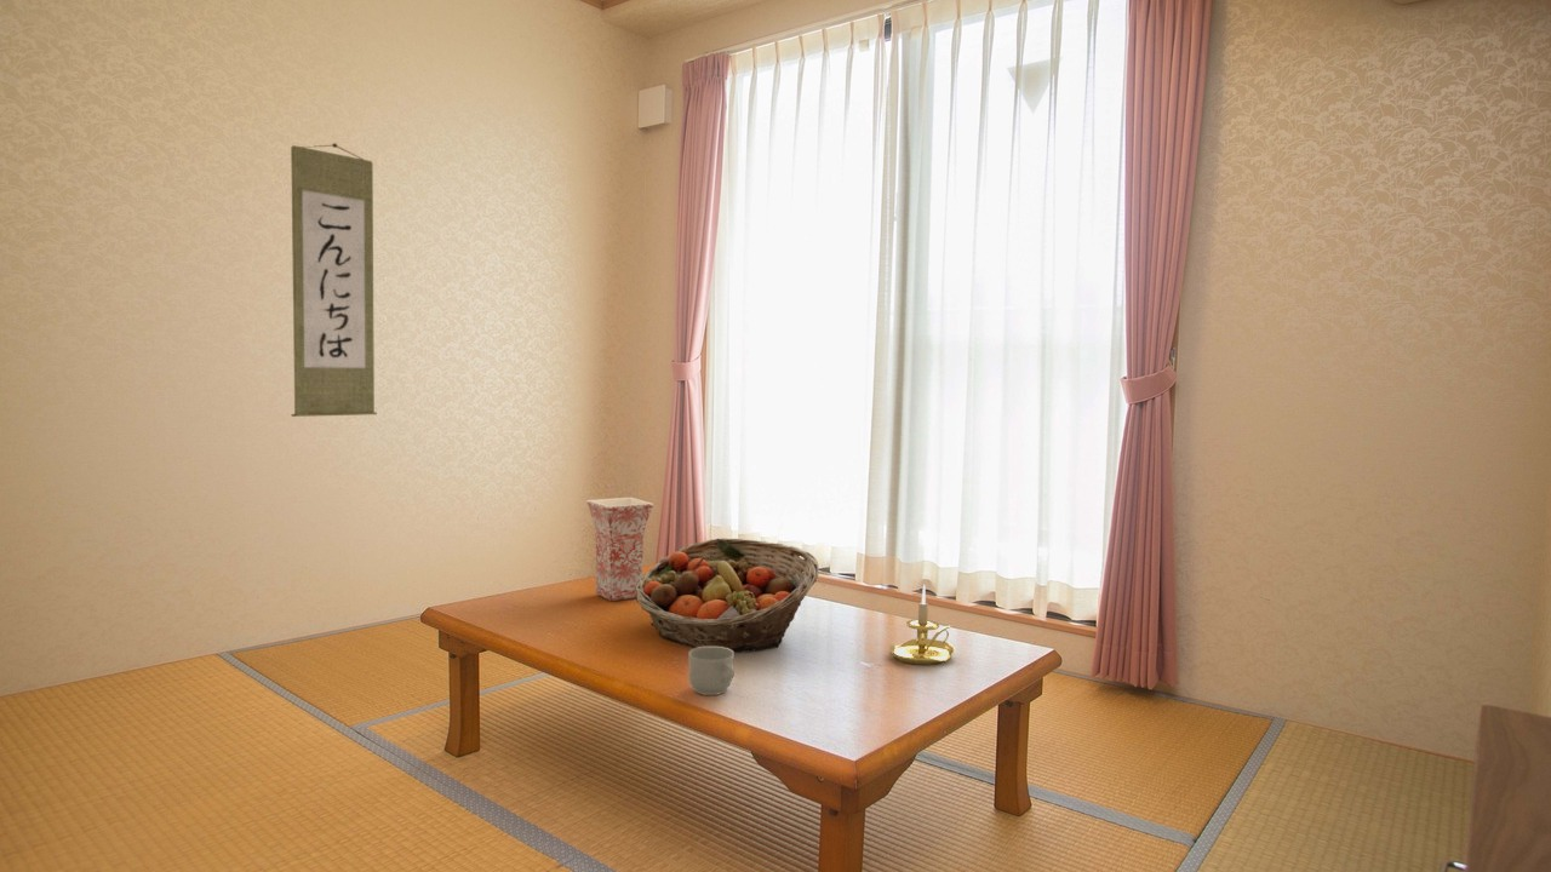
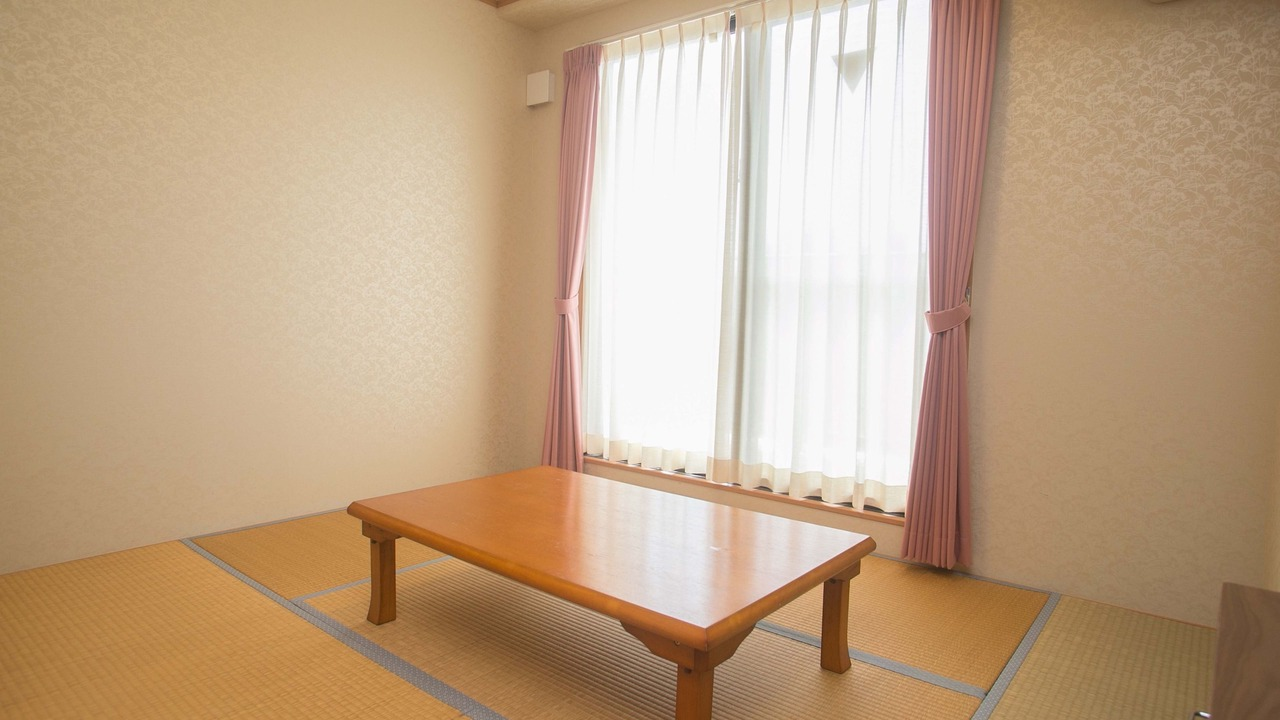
- vase (619, 549)
- fruit basket (726, 592)
- candle holder (926, 619)
- wall scroll (334, 280)
- mug (714, 672)
